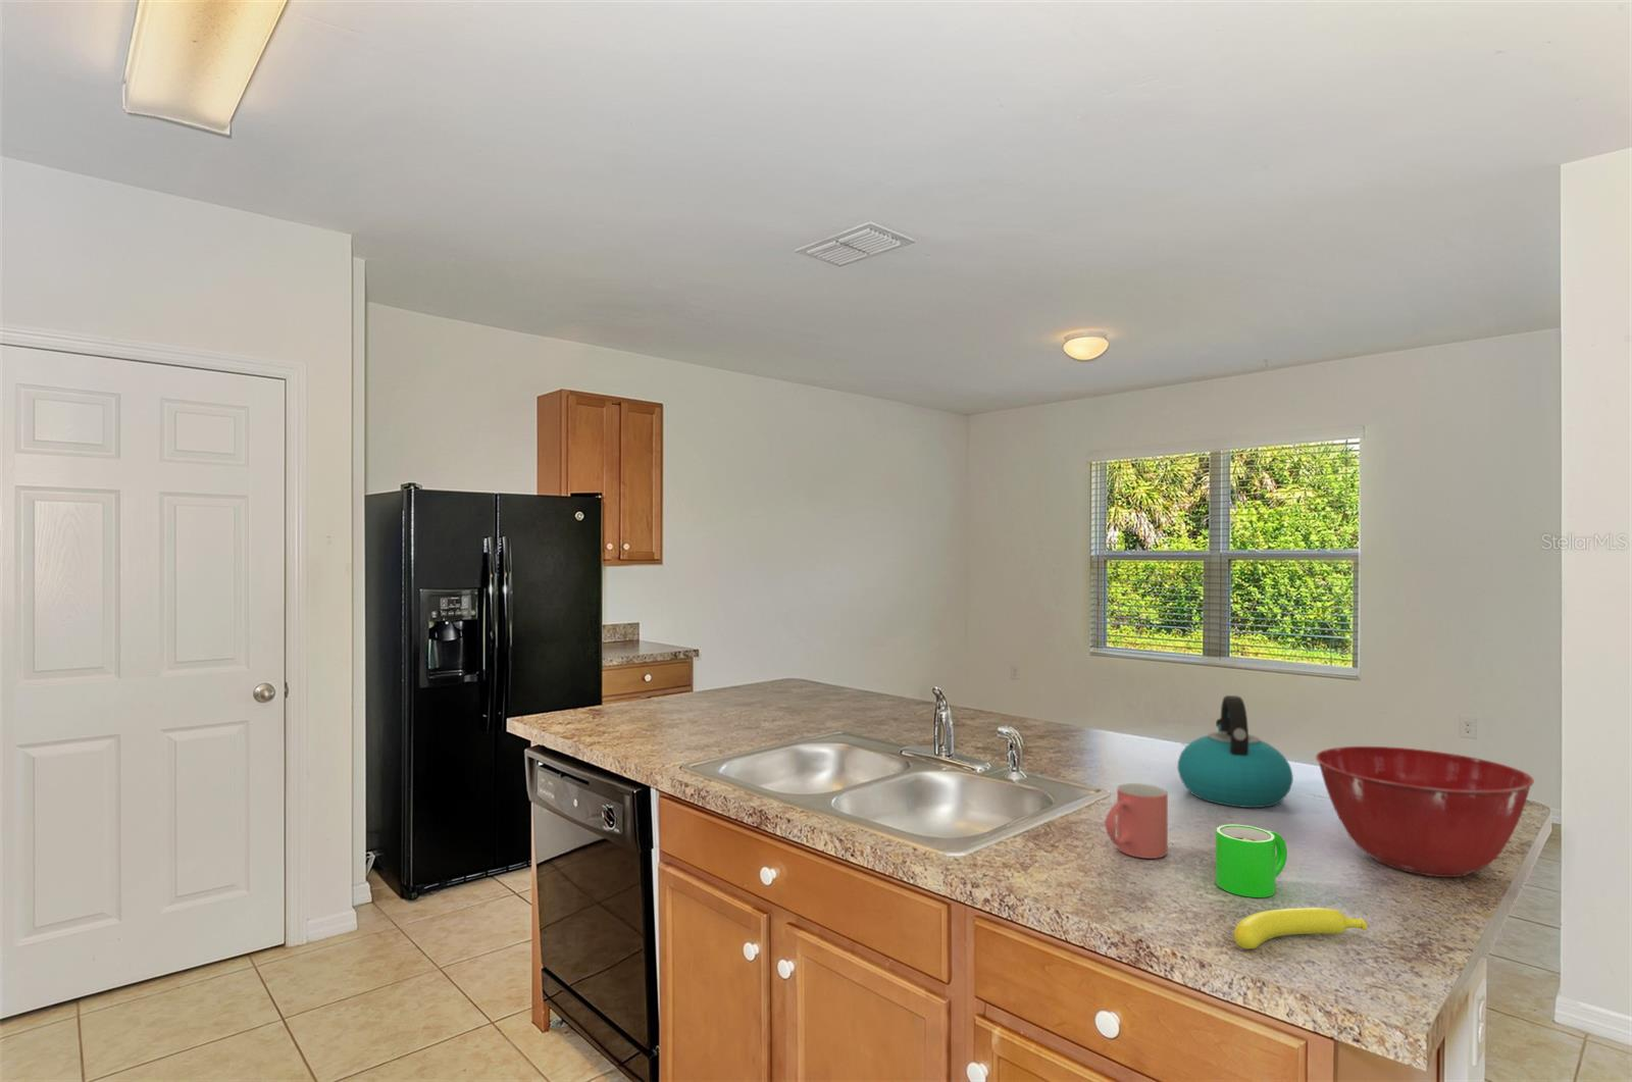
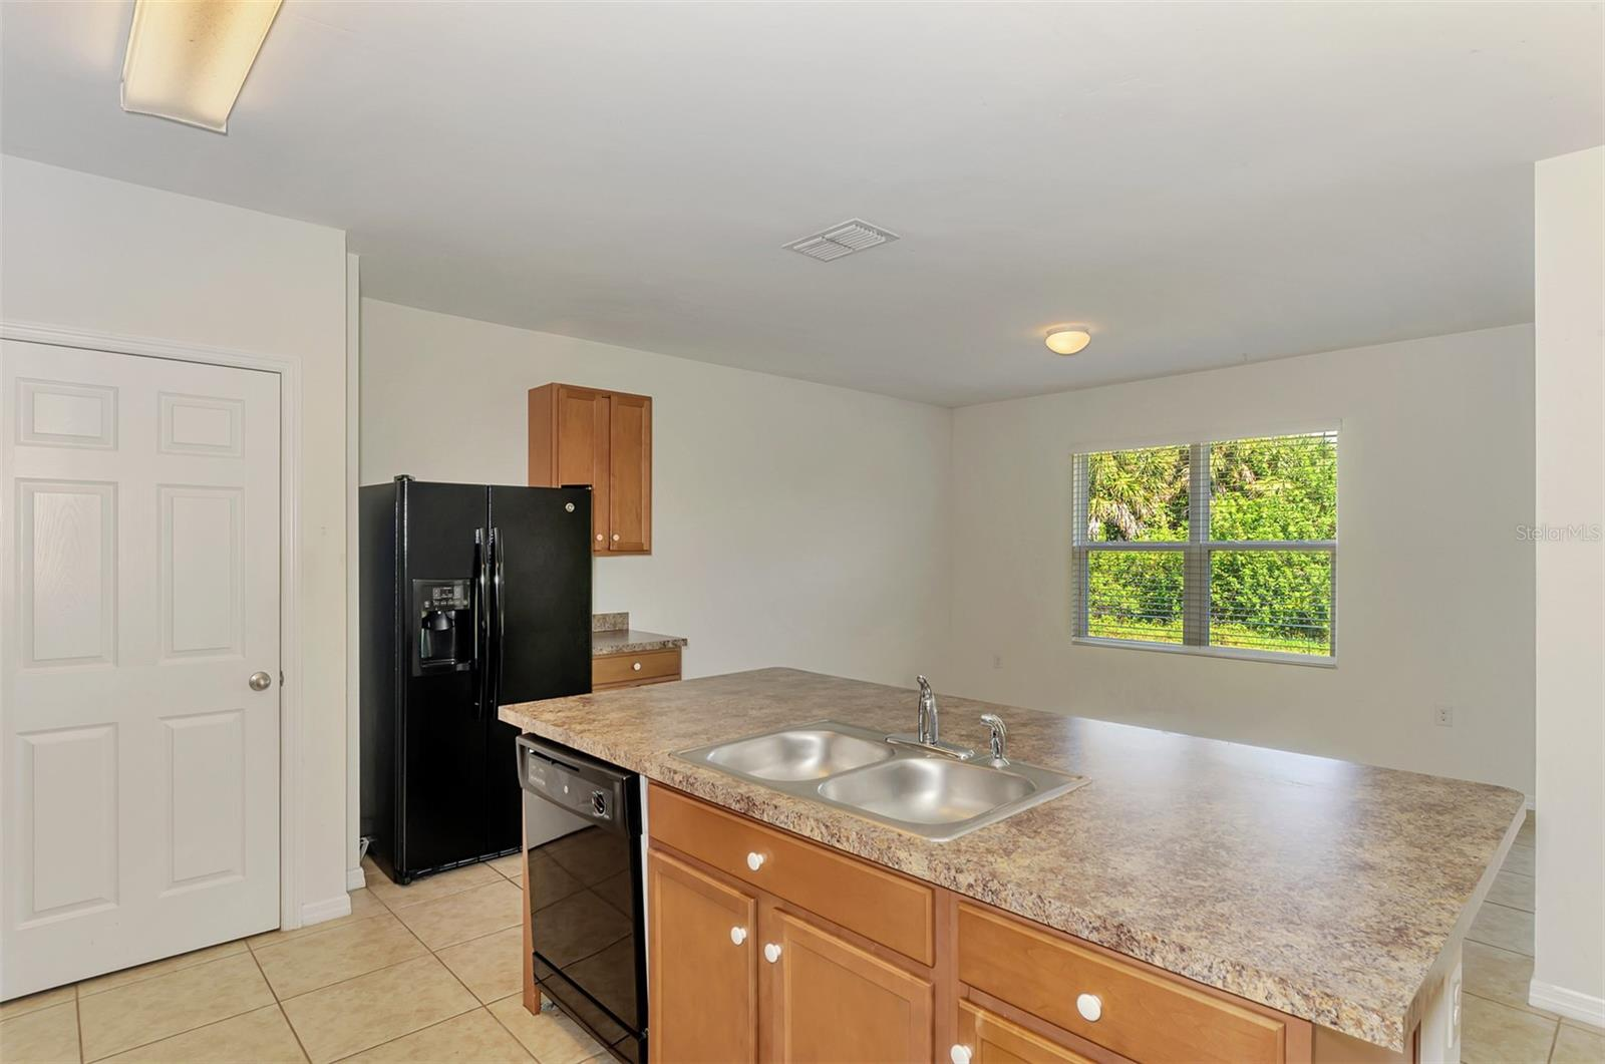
- mug (1133, 822)
- kettle (1232, 744)
- mixing bowl (1418, 813)
- mug (1255, 856)
- banana (1294, 926)
